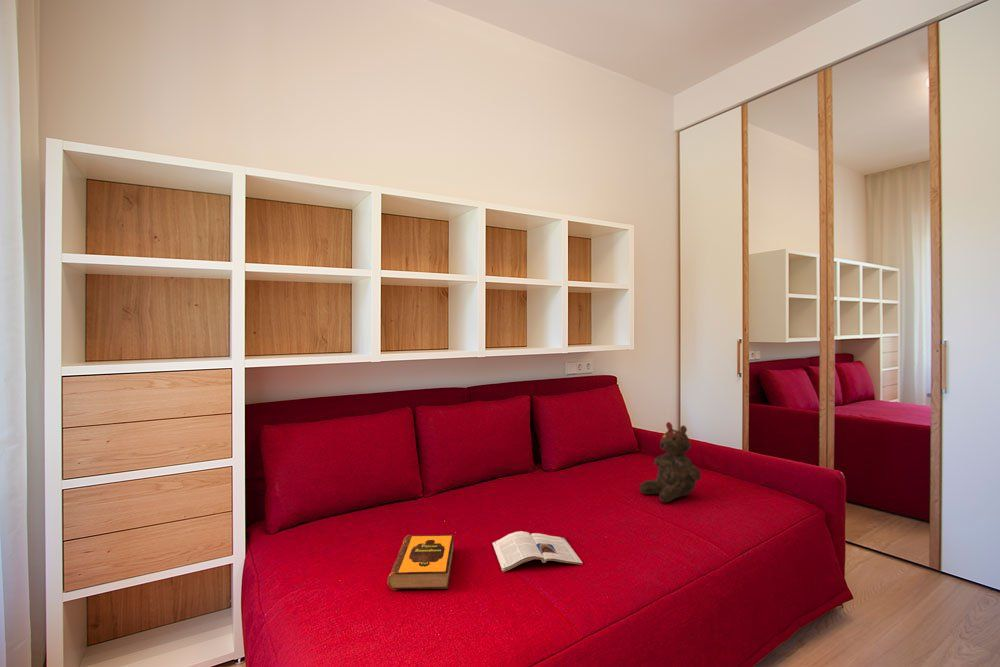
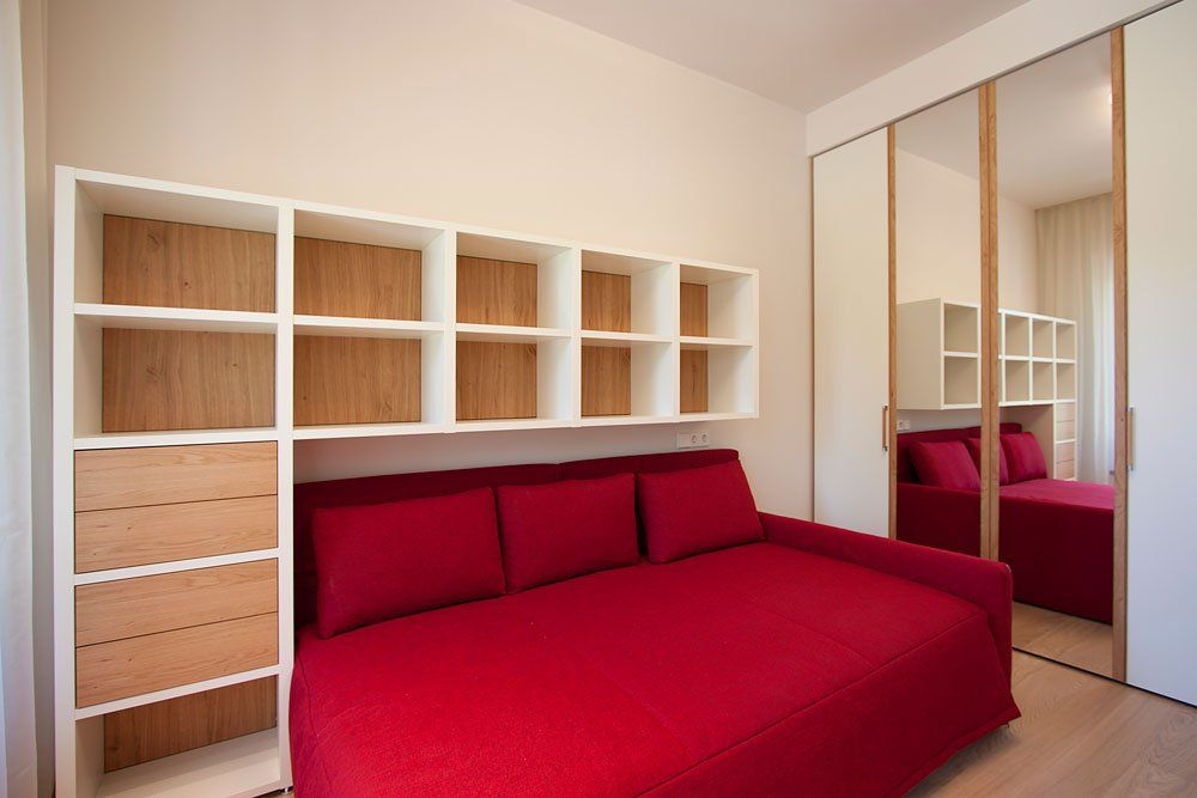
- hardback book (423, 559)
- magazine (535, 548)
- teddy bear (668, 460)
